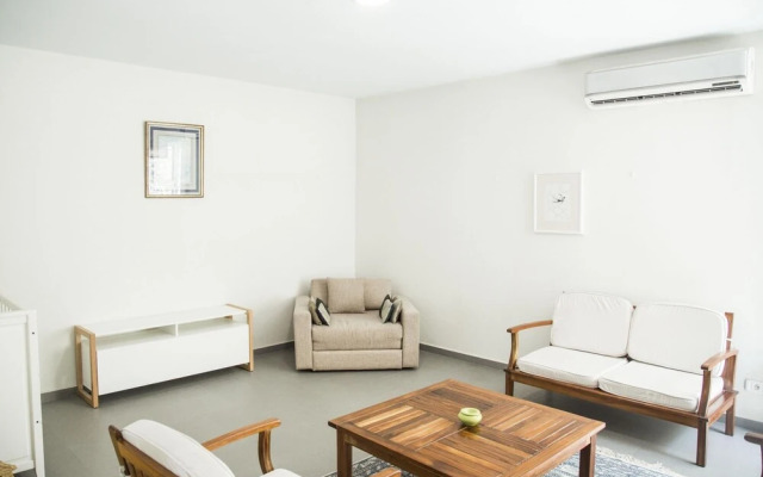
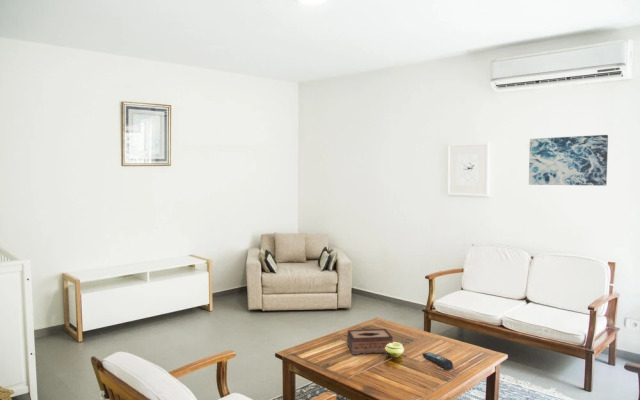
+ remote control (437, 359)
+ tissue box (369, 341)
+ wall art (566, 161)
